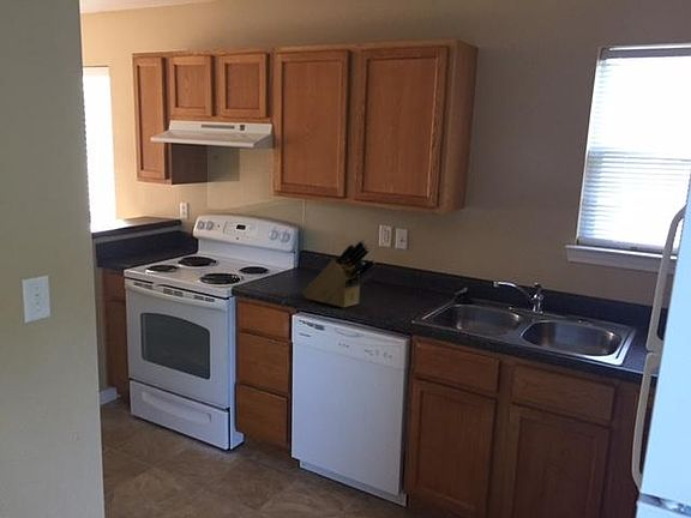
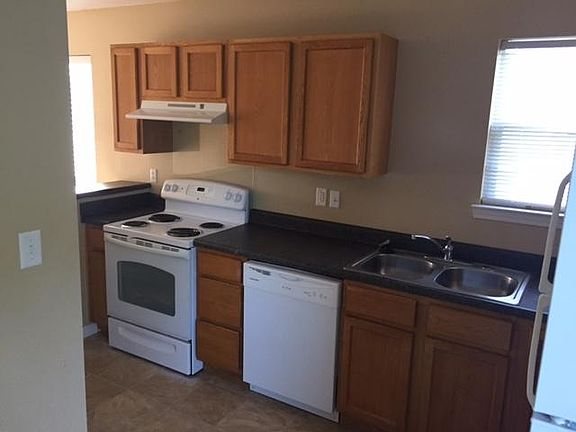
- knife block (338, 270)
